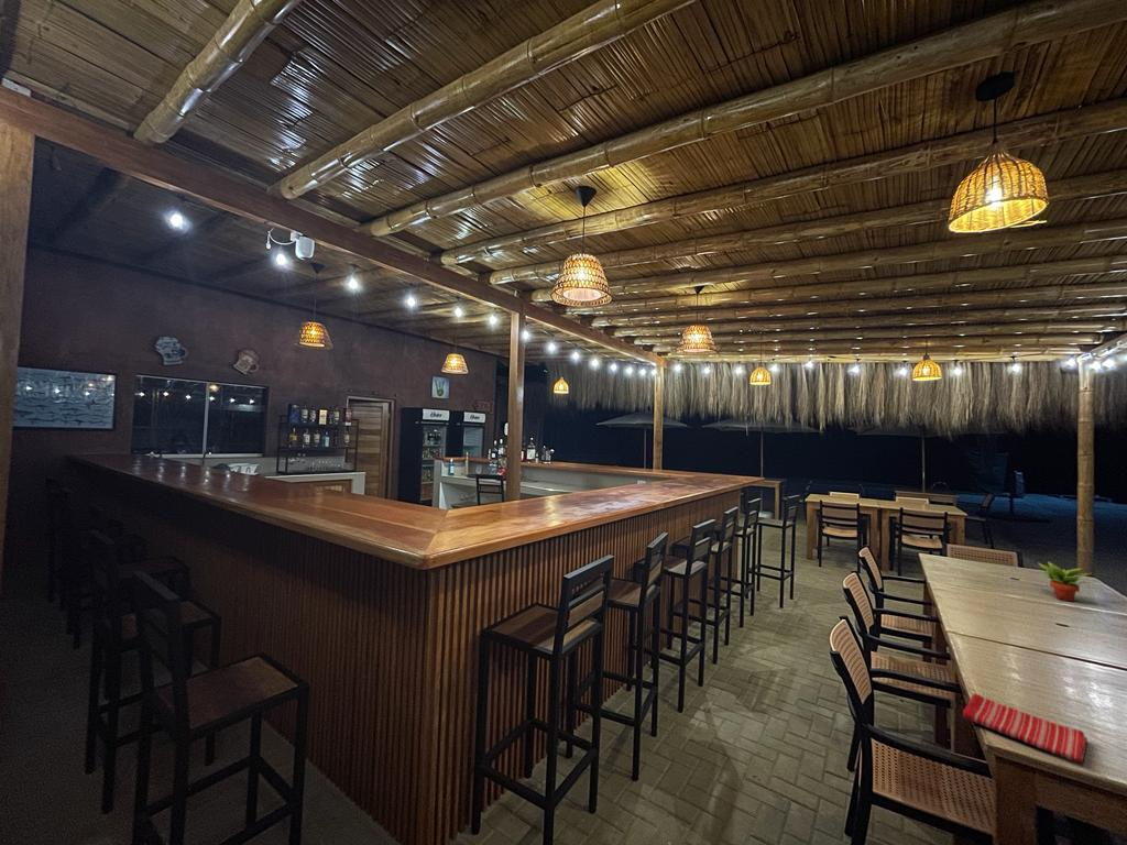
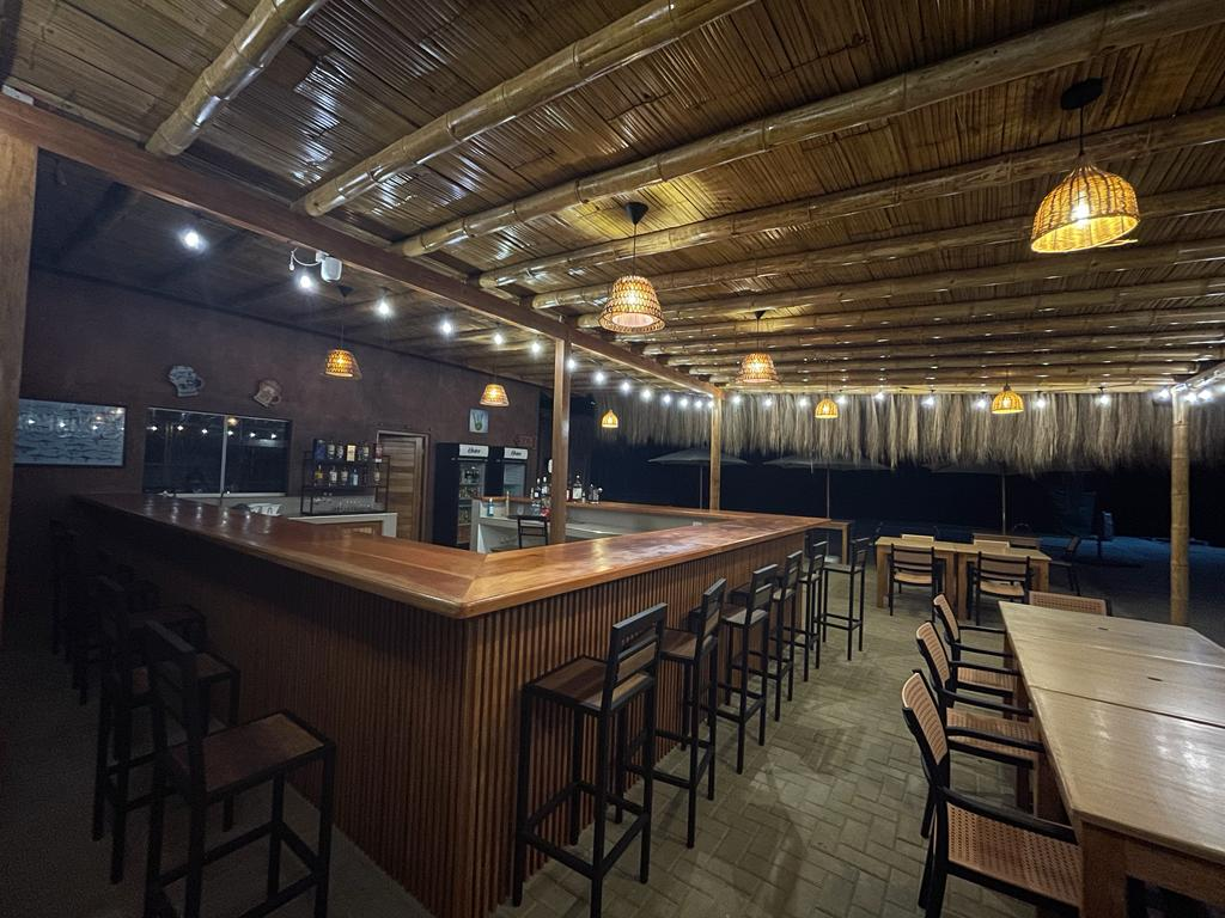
- succulent plant (1062, 581)
- dish towel (1021, 724)
